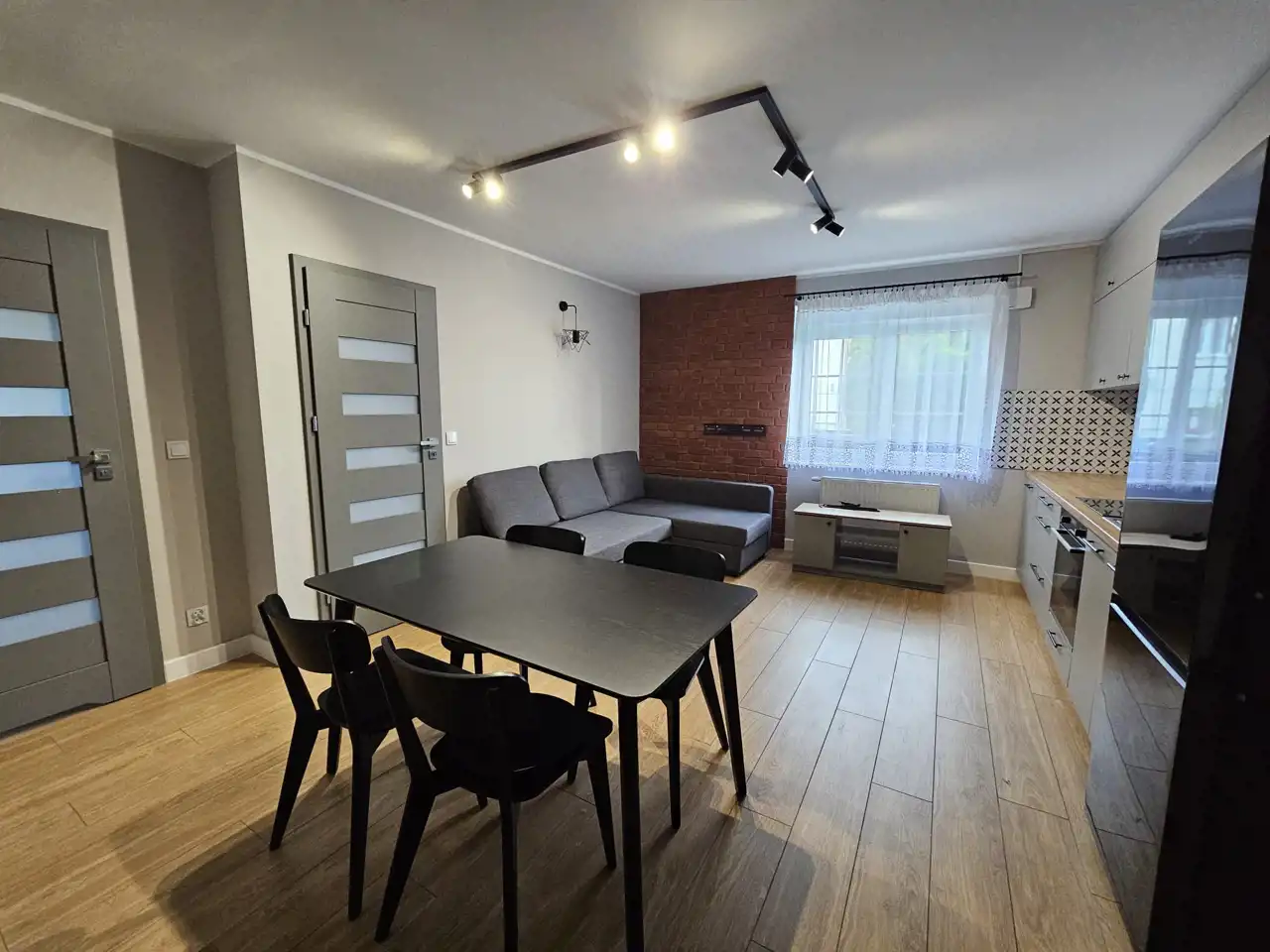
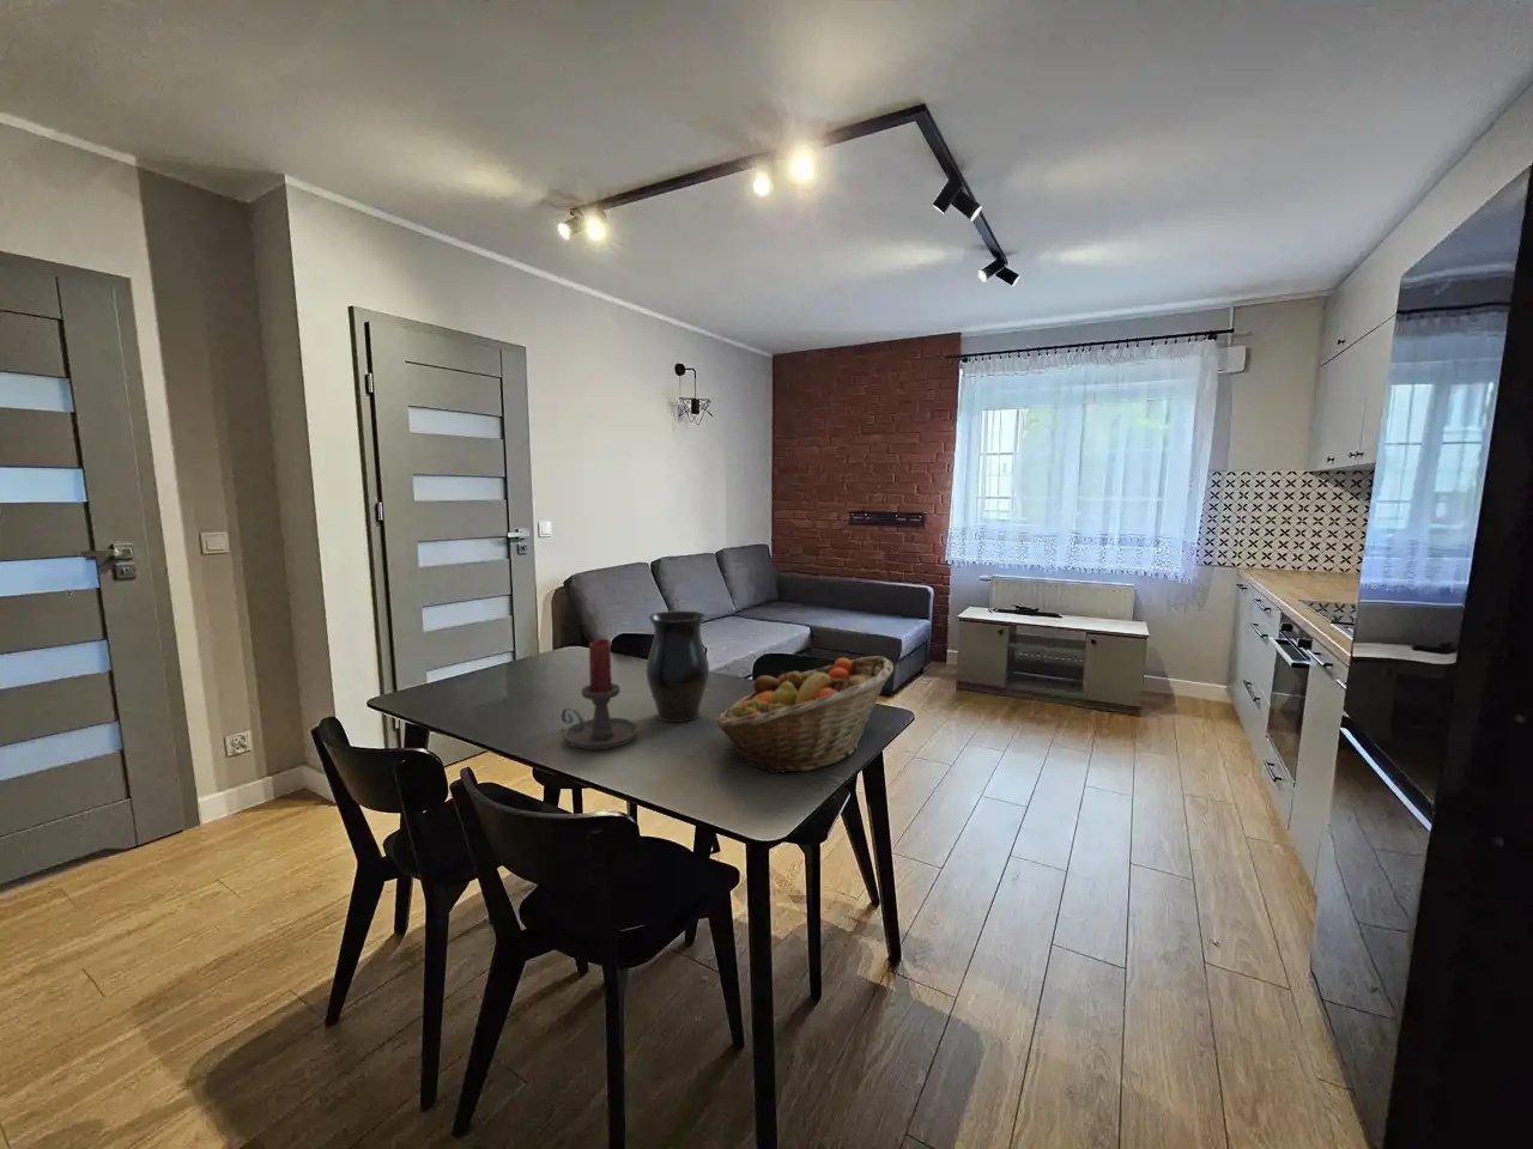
+ vase (678, 665)
+ fruit basket (806, 704)
+ candle holder (593, 687)
